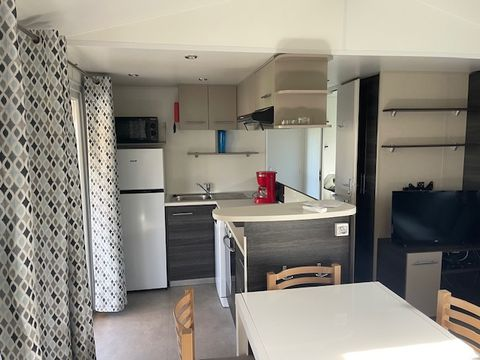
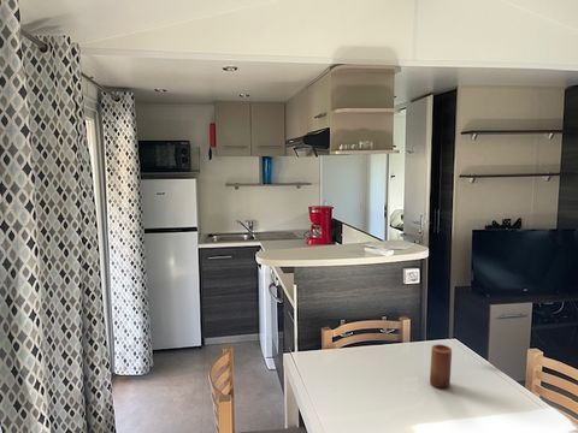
+ candle (440, 366)
